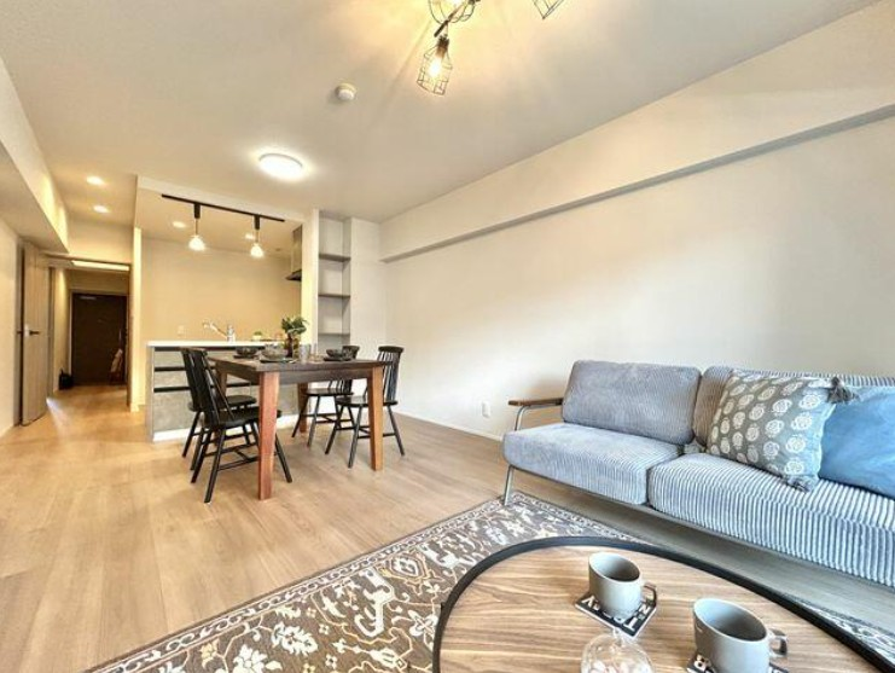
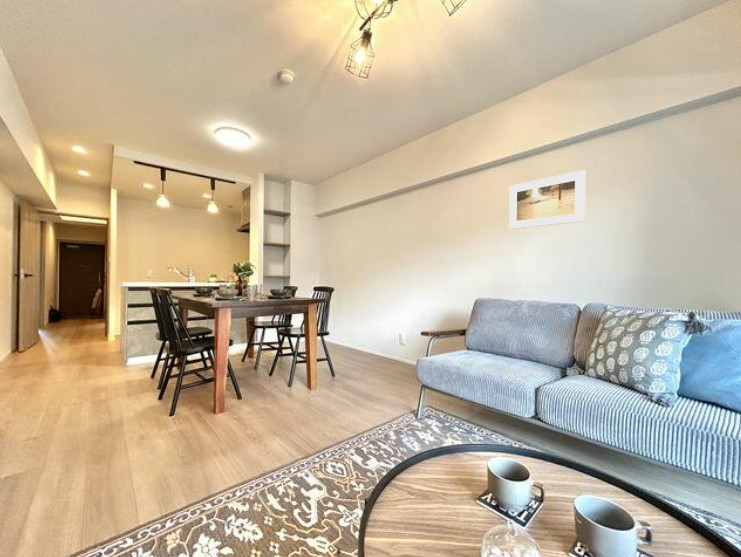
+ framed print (544, 202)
